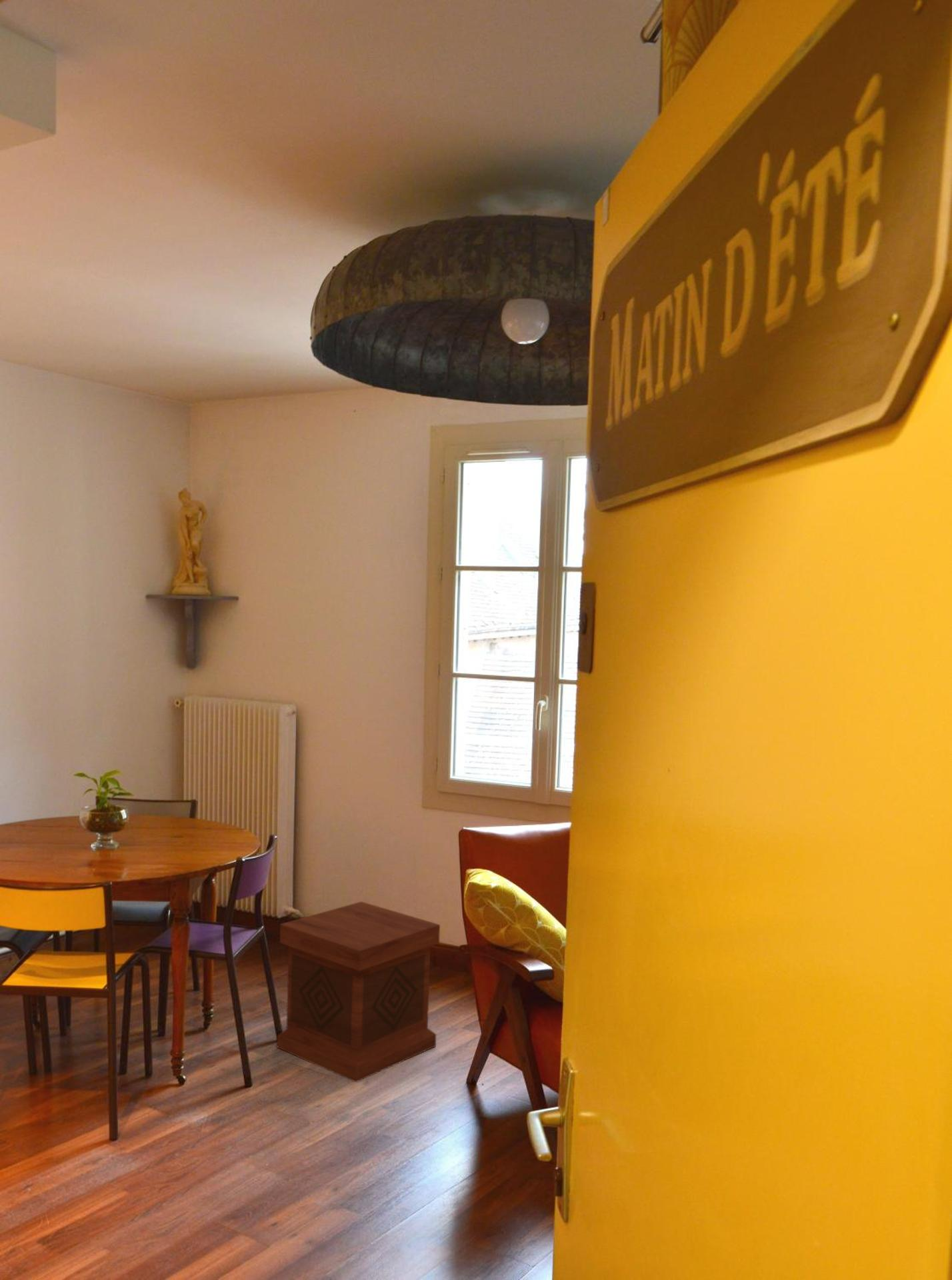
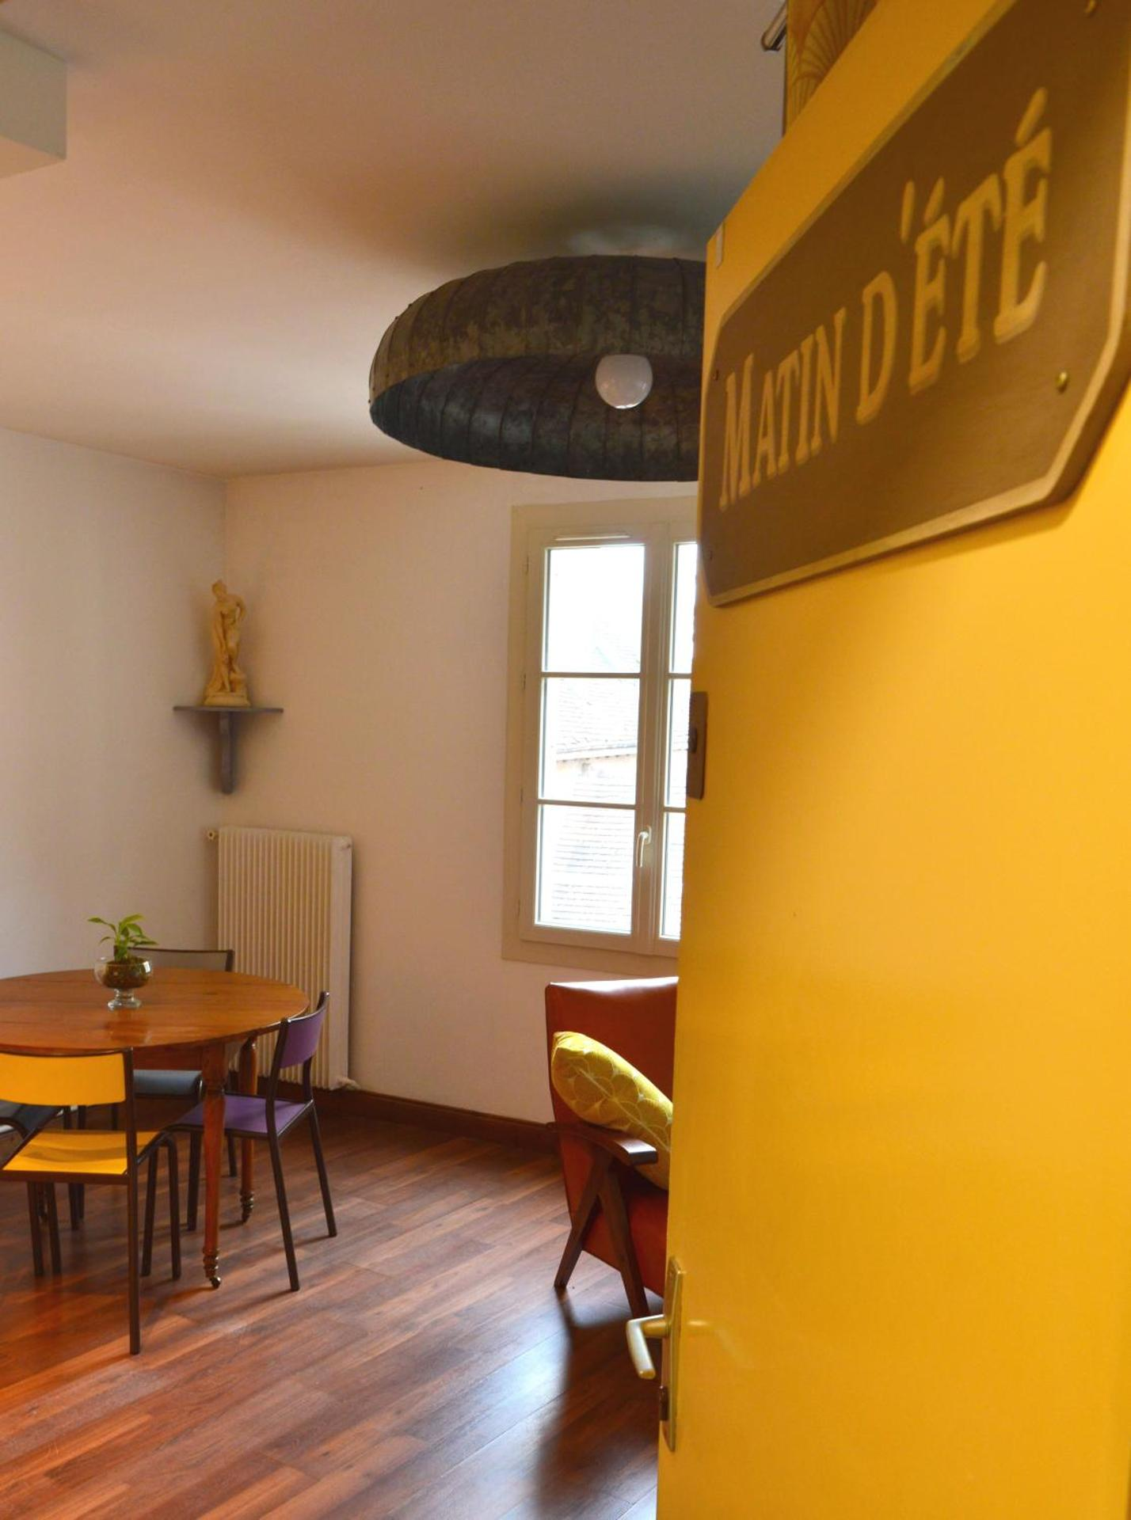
- side table (359, 985)
